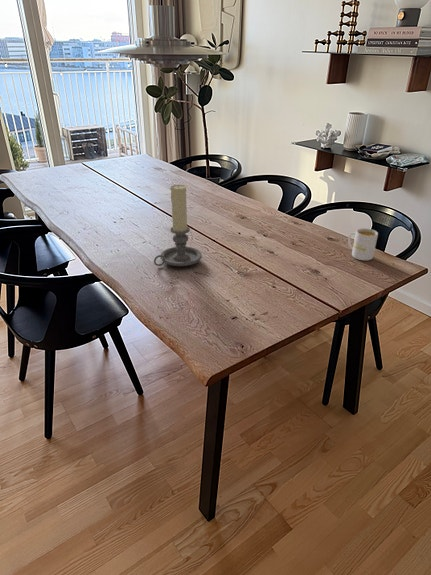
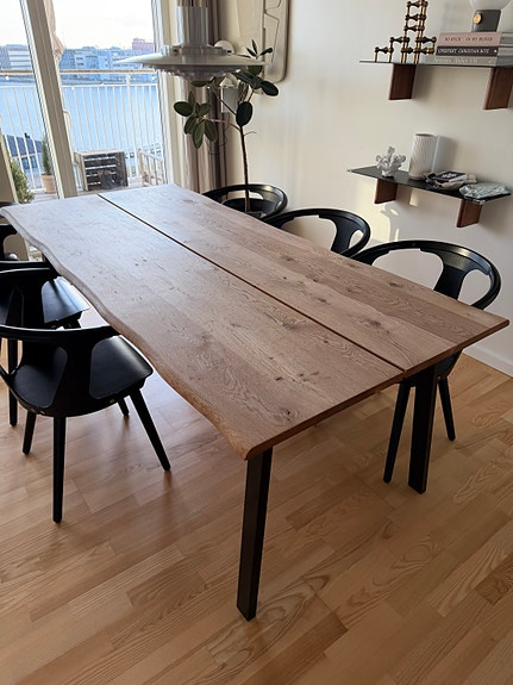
- candle holder (175, 225)
- mug (360, 243)
